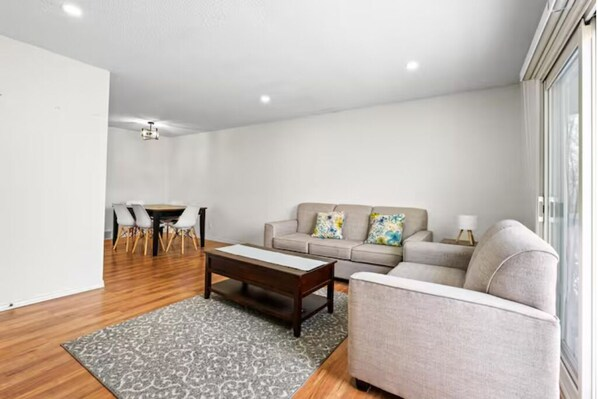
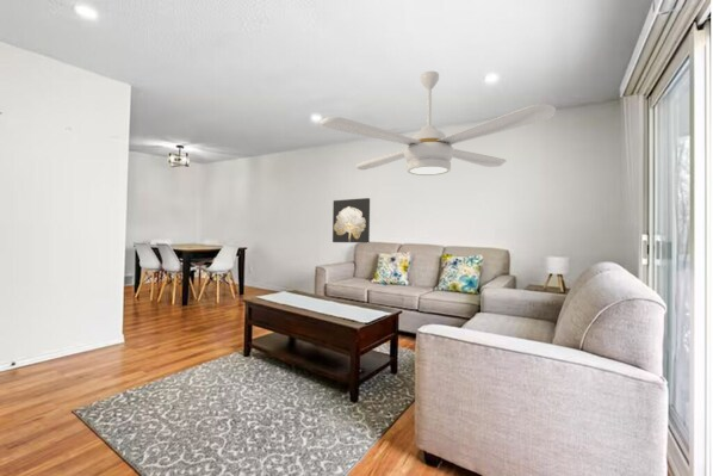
+ wall art (351, 221)
+ ceiling fan (428, 123)
